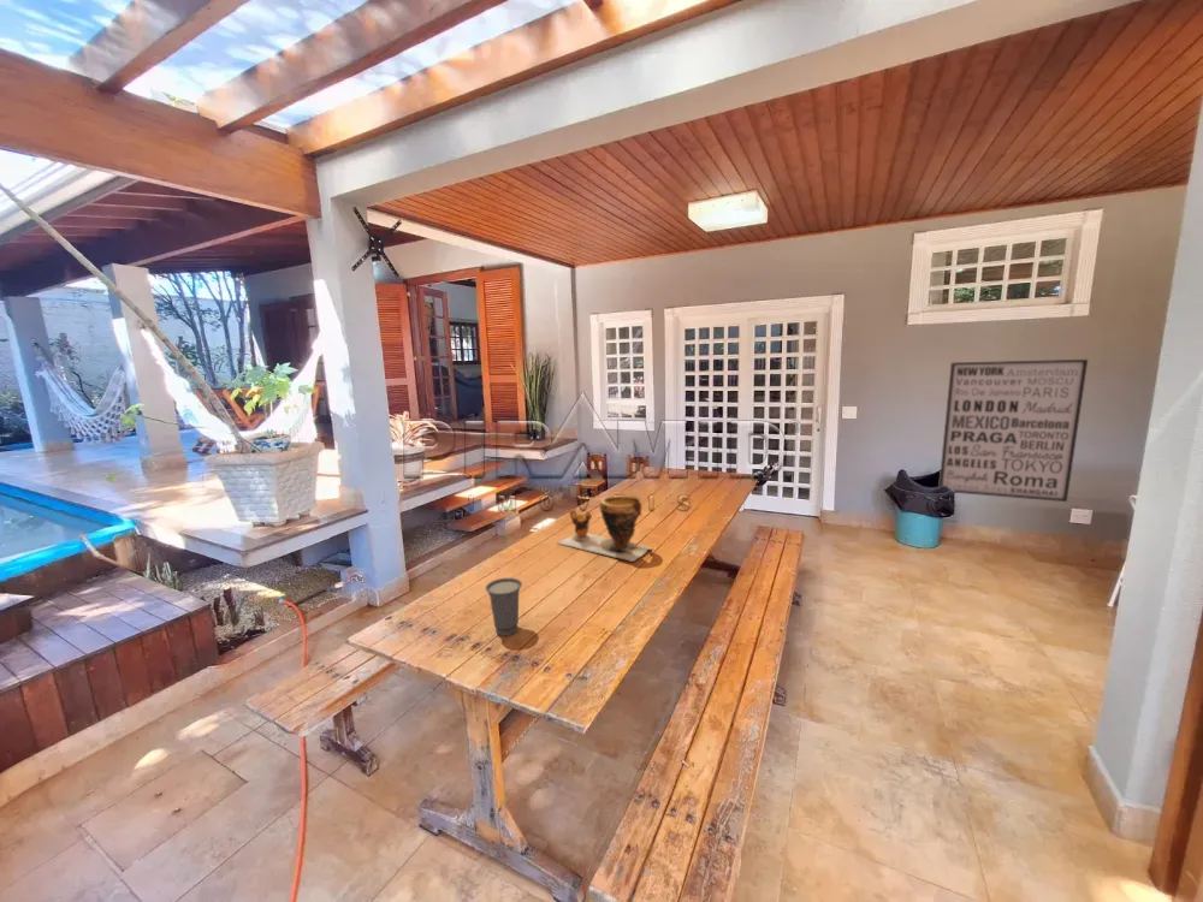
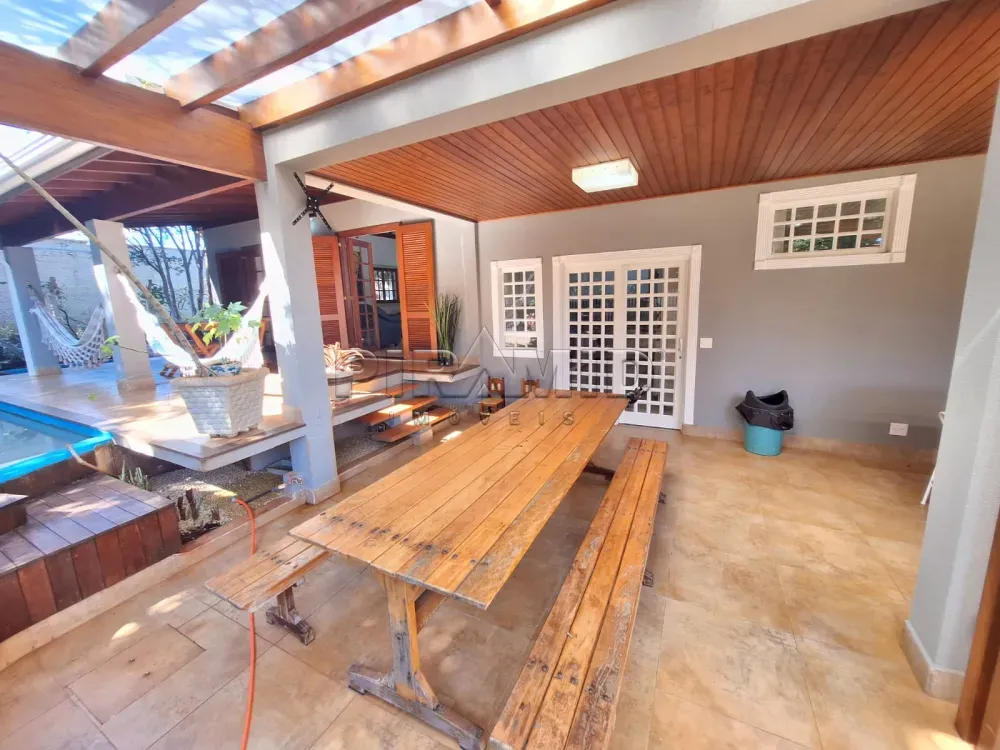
- clay pot (604, 521)
- cup (505, 609)
- wall art (1007, 429)
